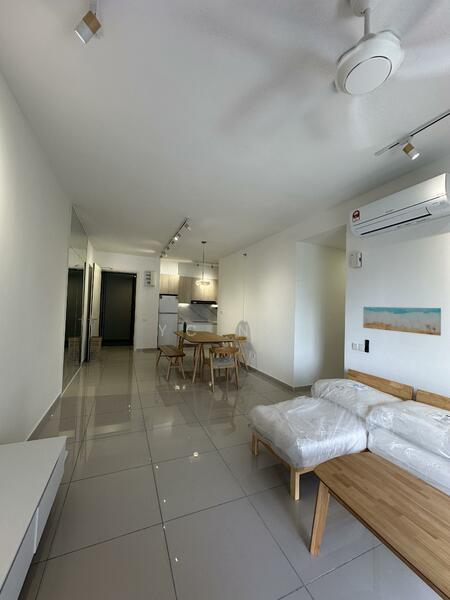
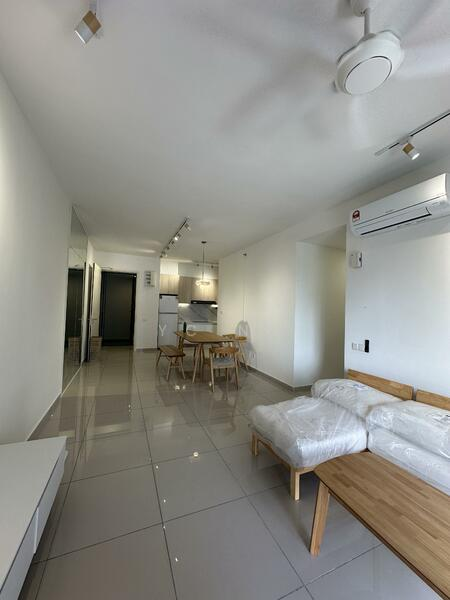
- wall art (397, 319)
